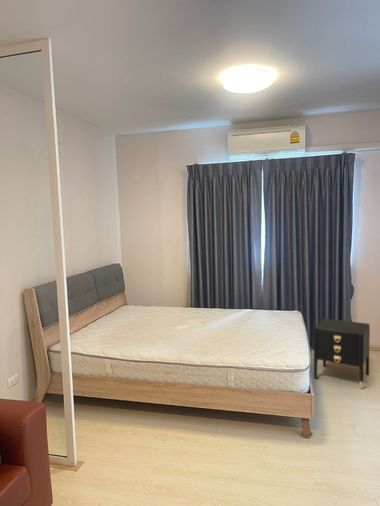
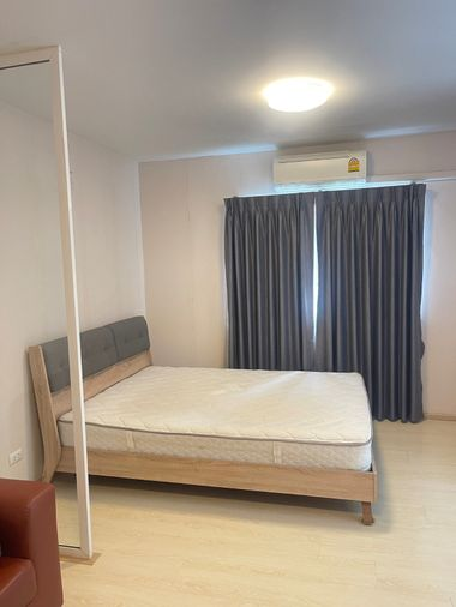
- nightstand (341, 351)
